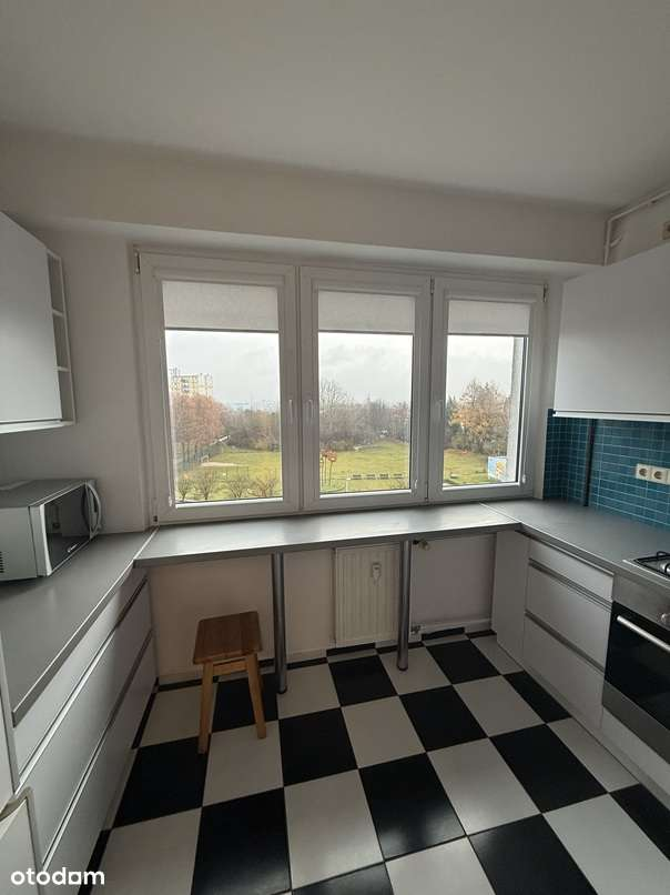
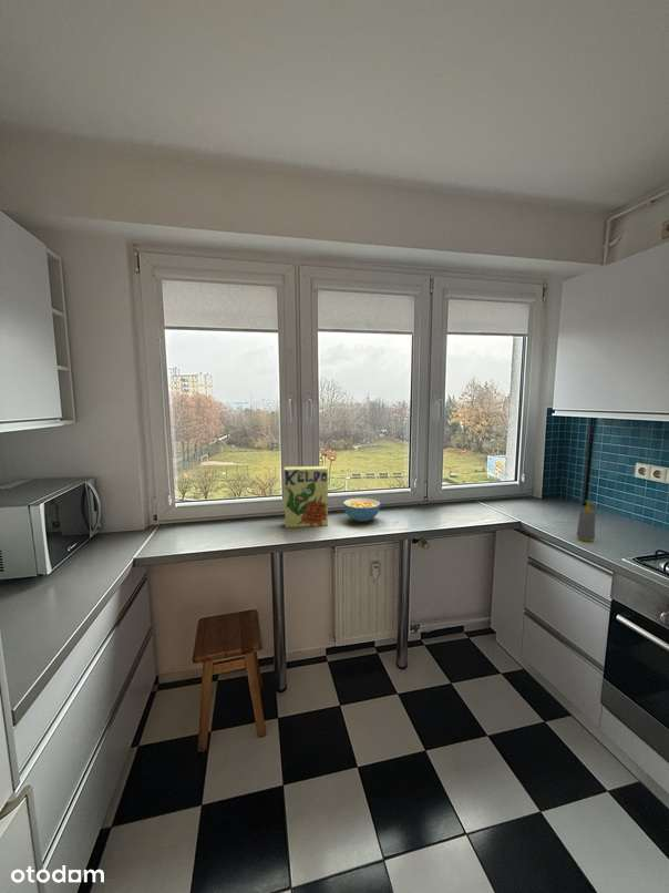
+ cereal box (306, 495)
+ cereal bowl (361, 511)
+ soap bottle (587, 520)
